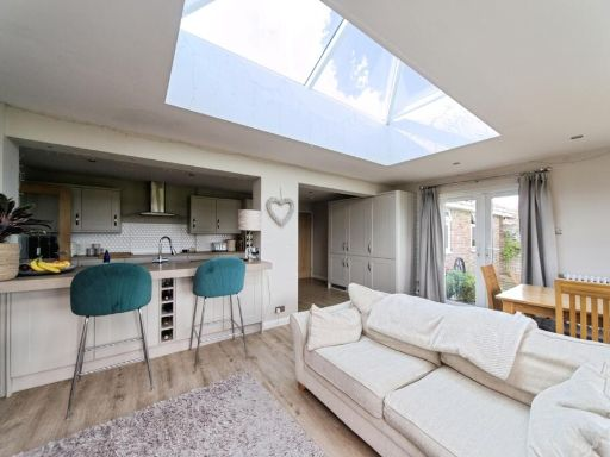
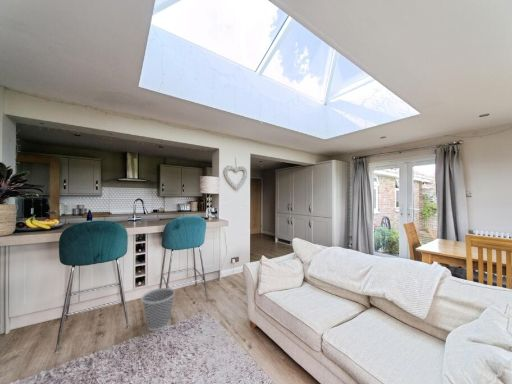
+ wastebasket (158, 309)
